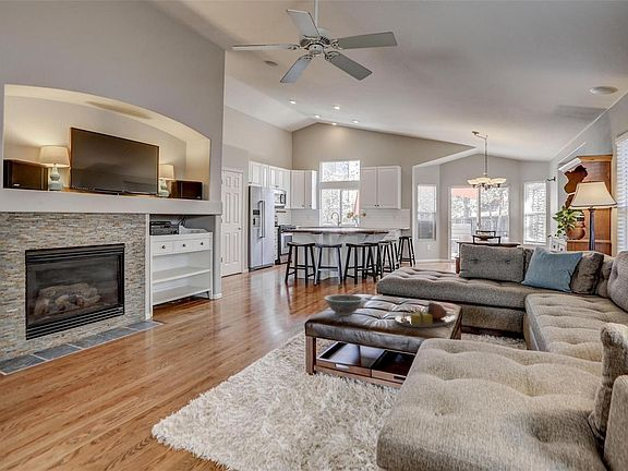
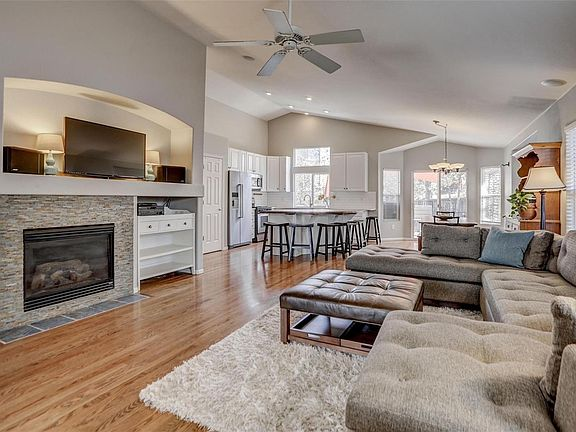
- decorative bowl (343, 305)
- serving tray (425, 312)
